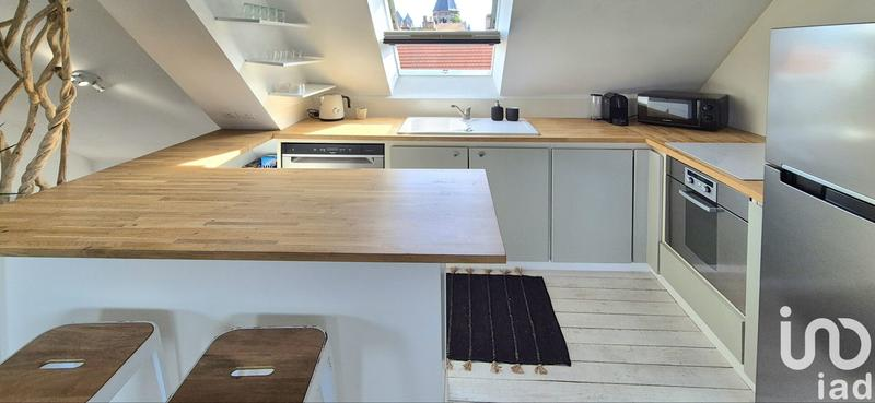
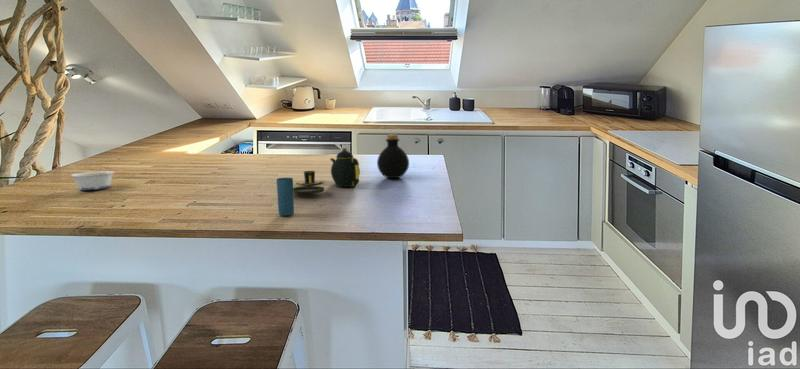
+ cup (285, 196)
+ teapot (314, 171)
+ legume (92, 179)
+ bottle (392, 156)
